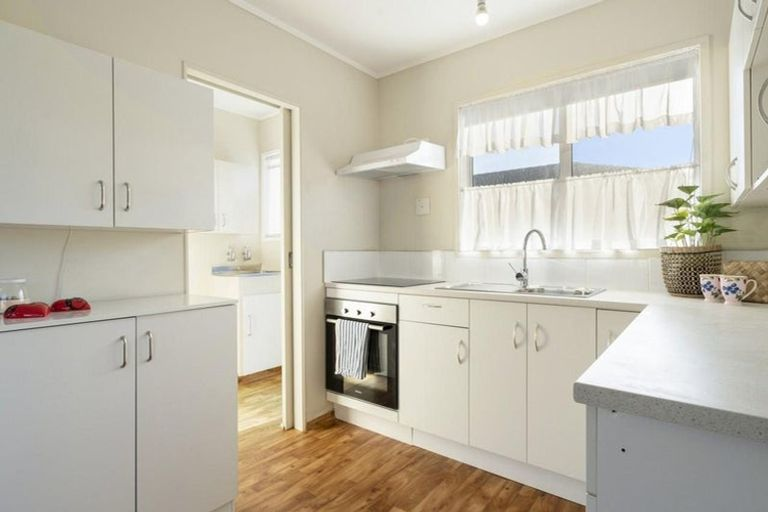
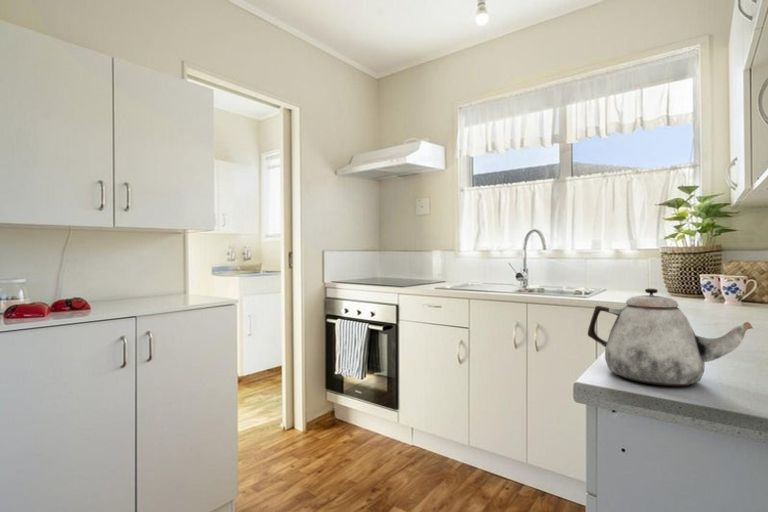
+ teapot (662, 333)
